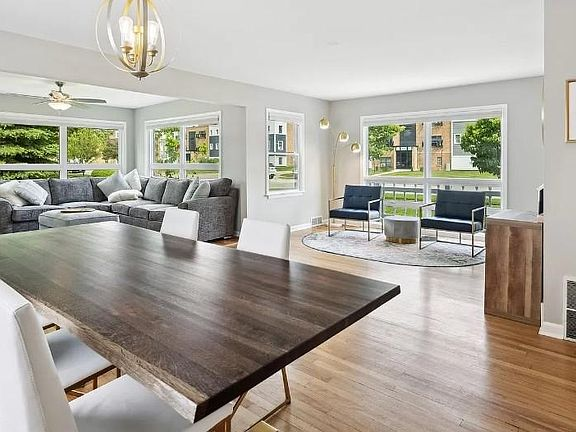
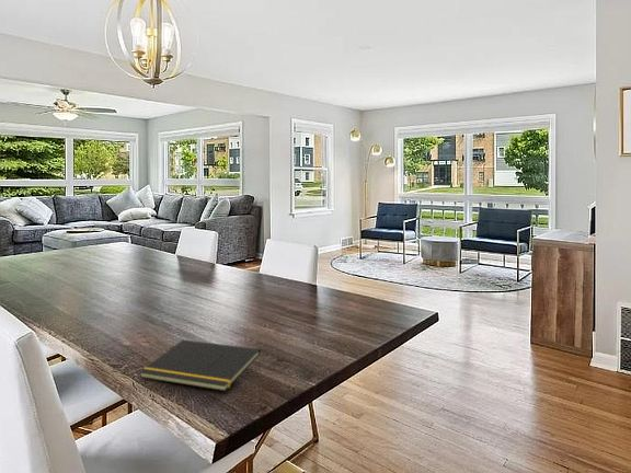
+ notepad (202, 362)
